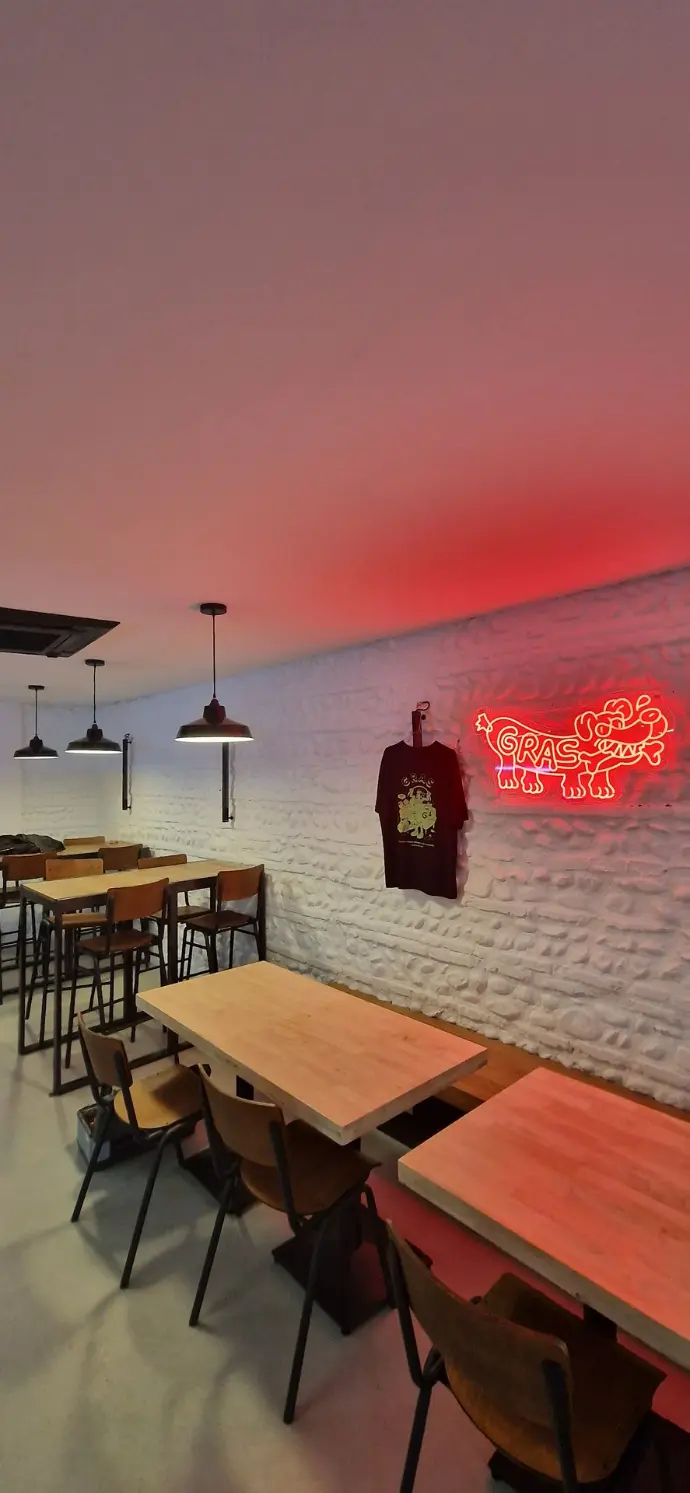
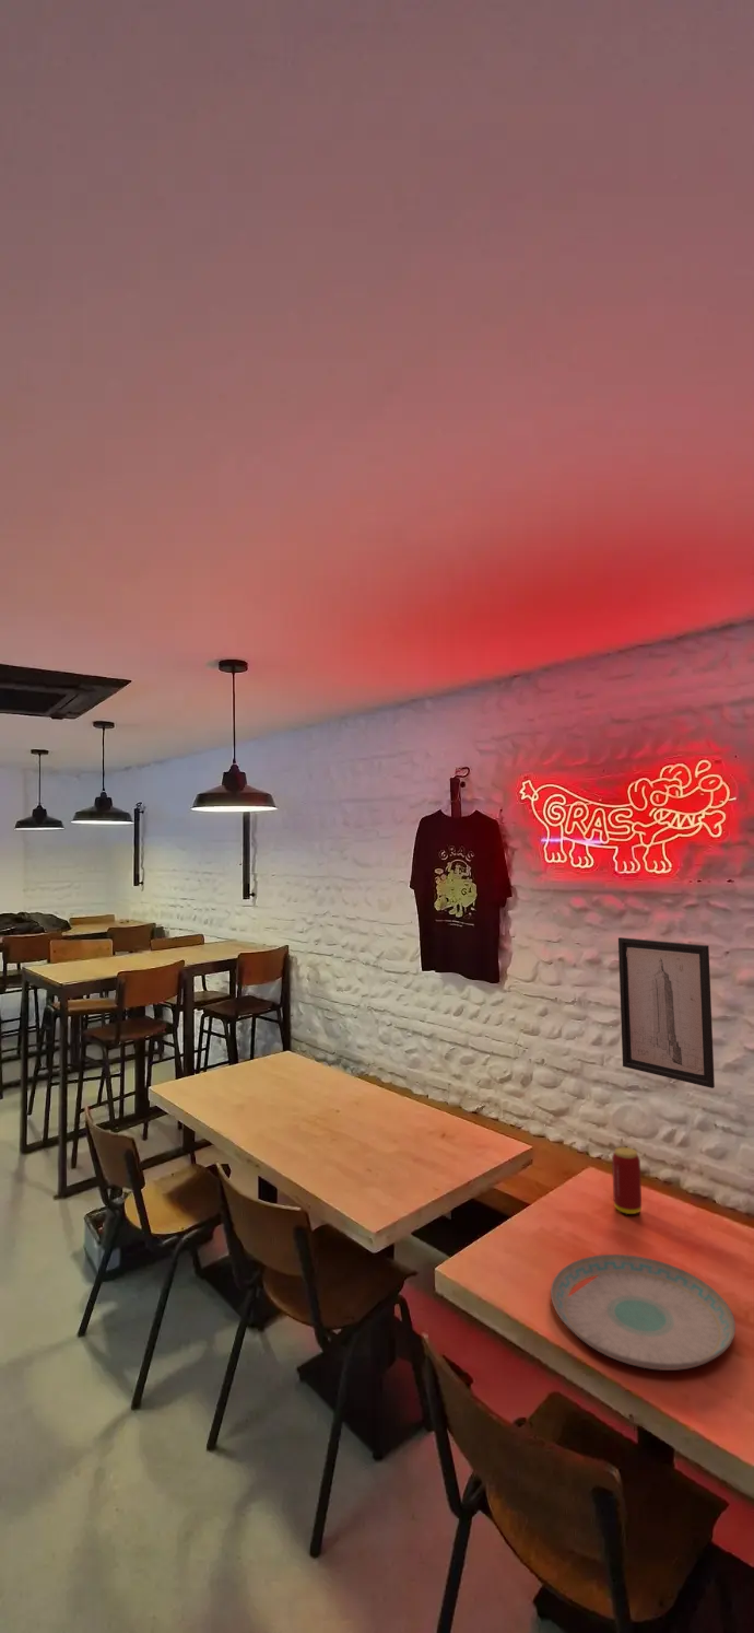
+ plate (639, 1309)
+ wall art (663, 1008)
+ beverage can (626, 1180)
